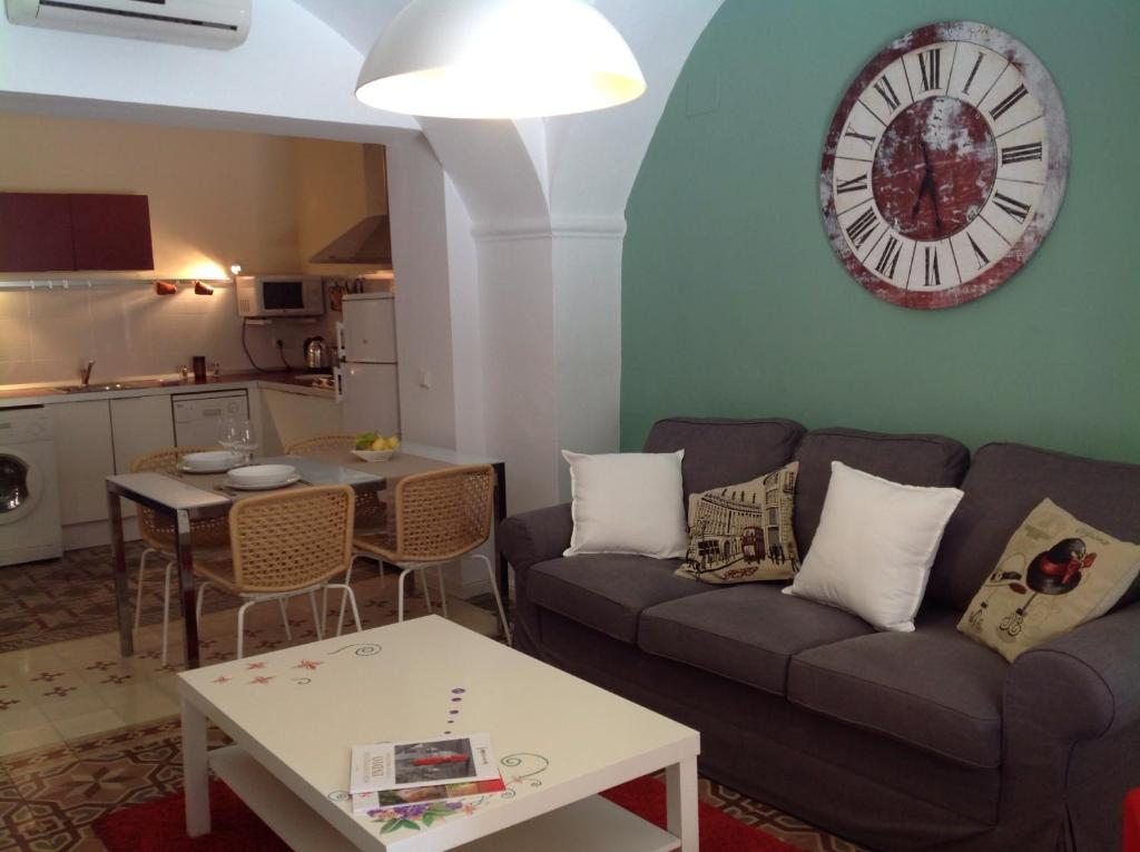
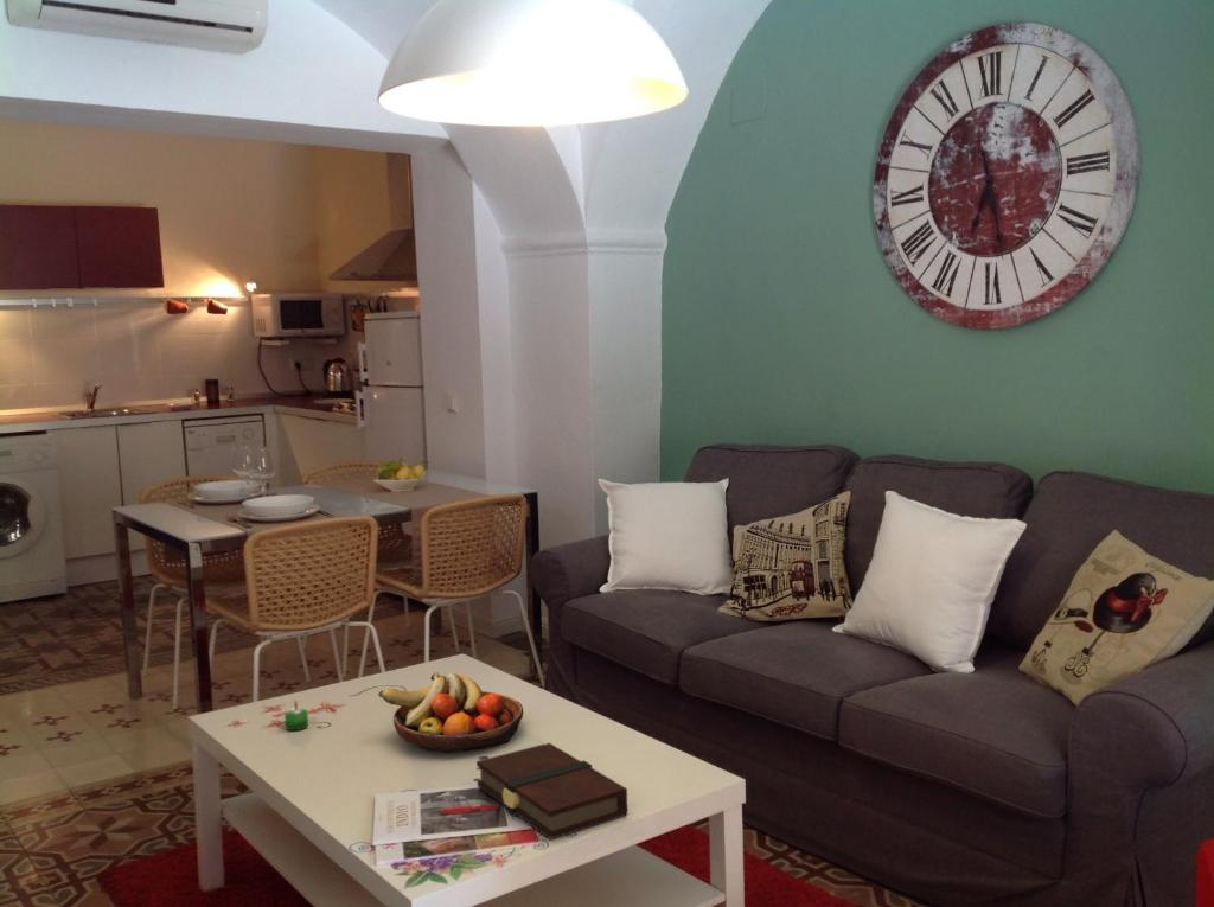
+ fruit bowl (456, 707)
+ candle (298, 709)
+ book (549, 787)
